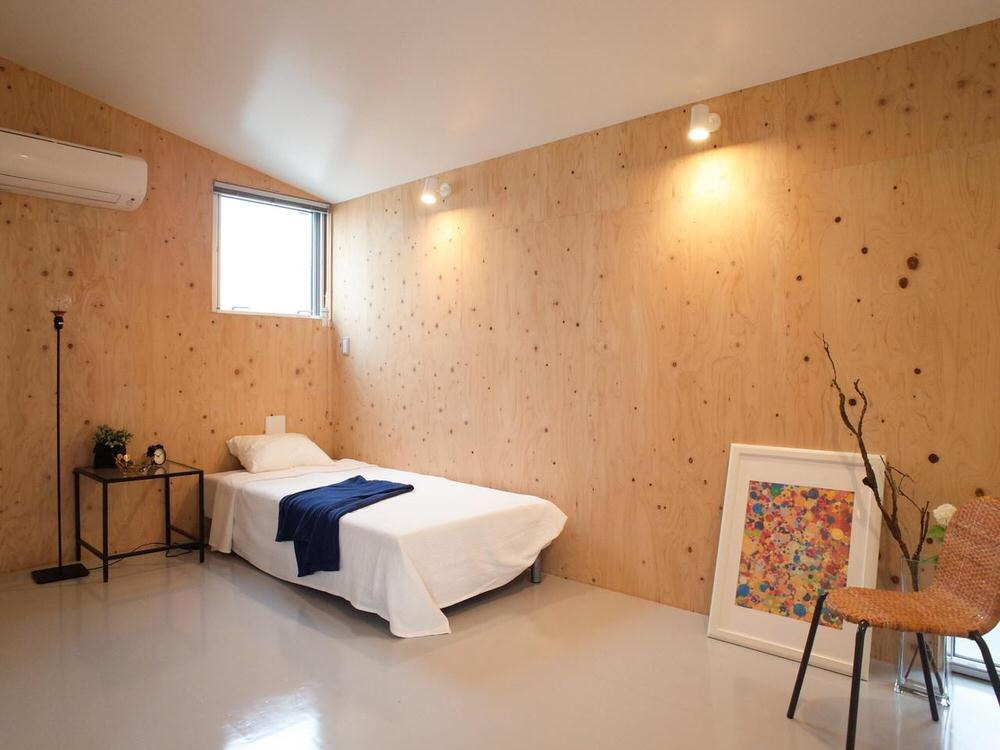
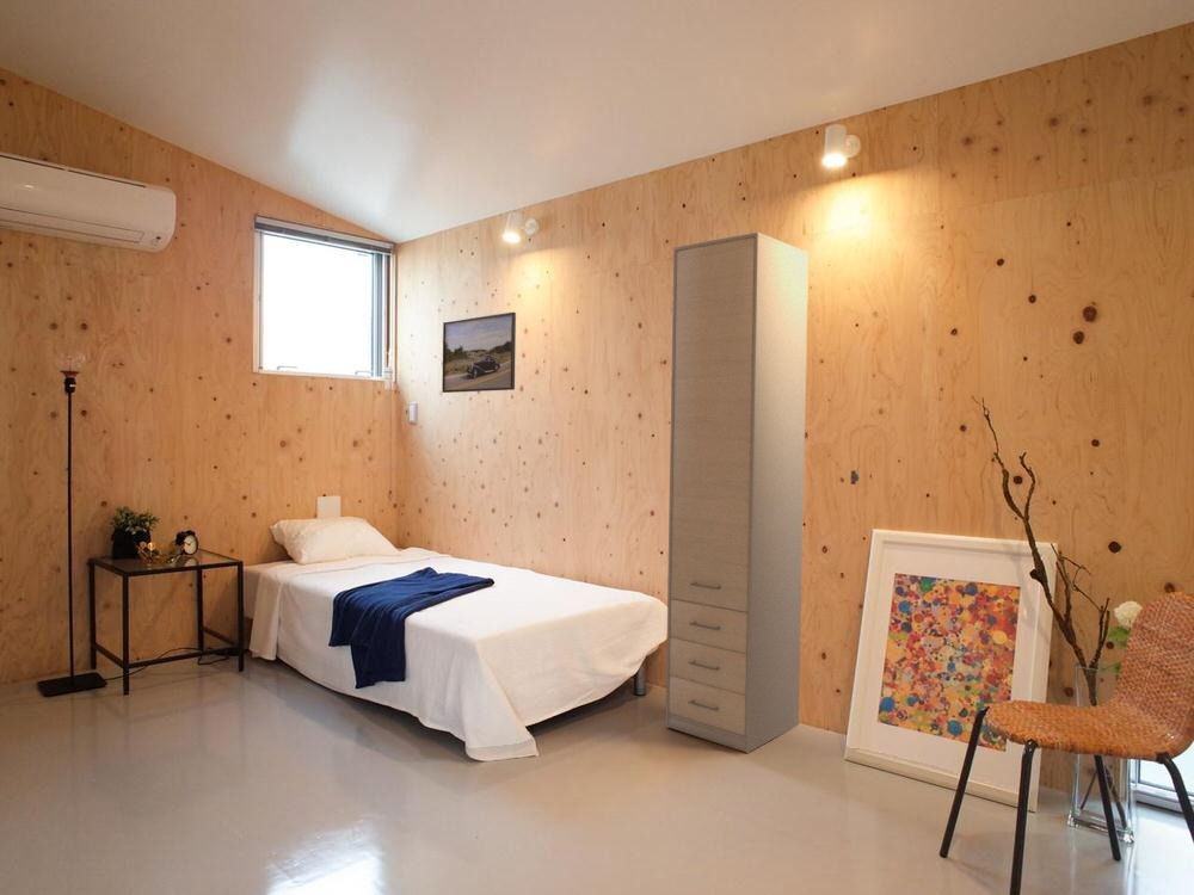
+ wardrobe (765, 490)
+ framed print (476, 353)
